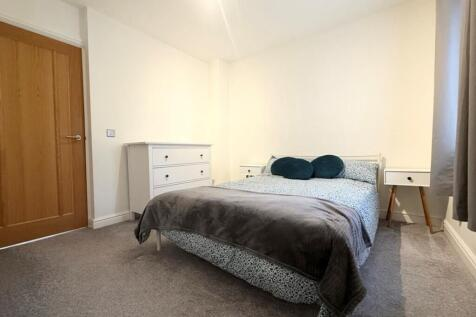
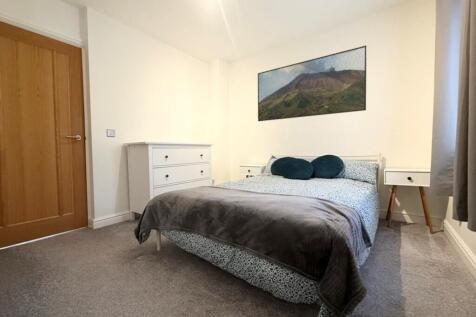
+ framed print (304, 89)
